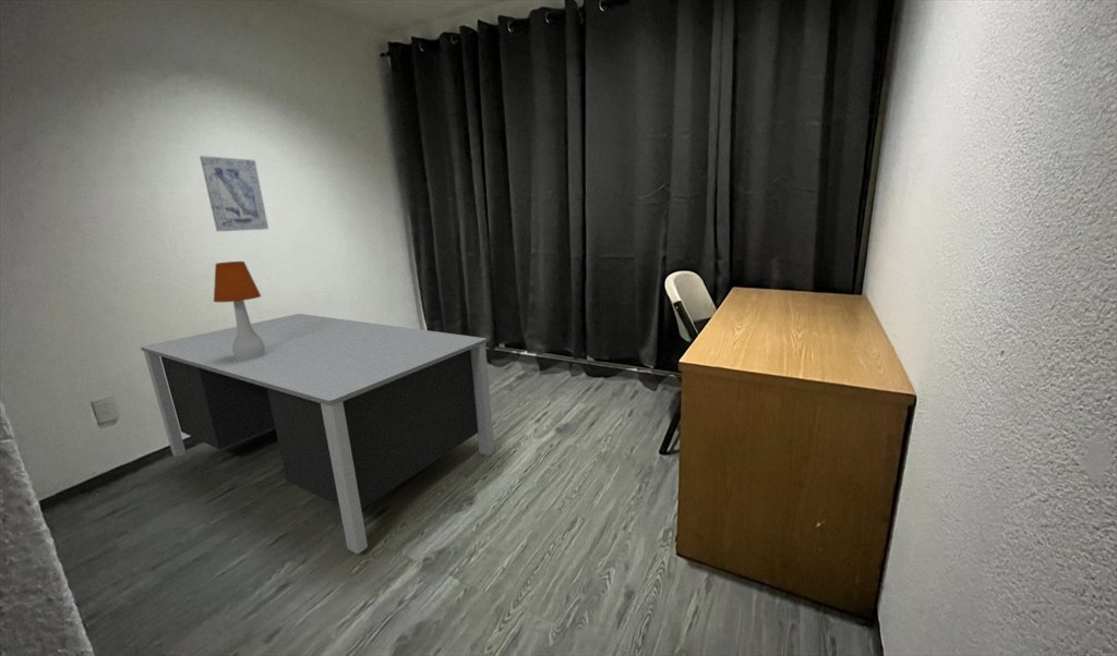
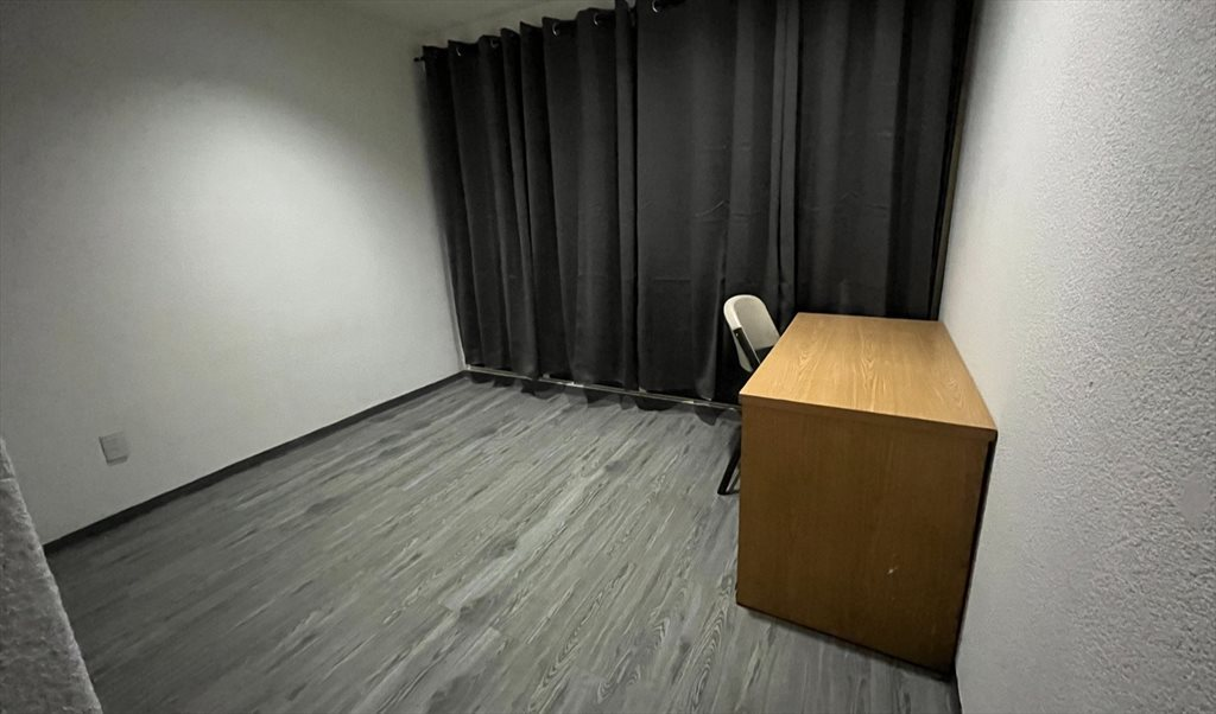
- table lamp (240, 309)
- wall art (236, 194)
- desk (320, 399)
